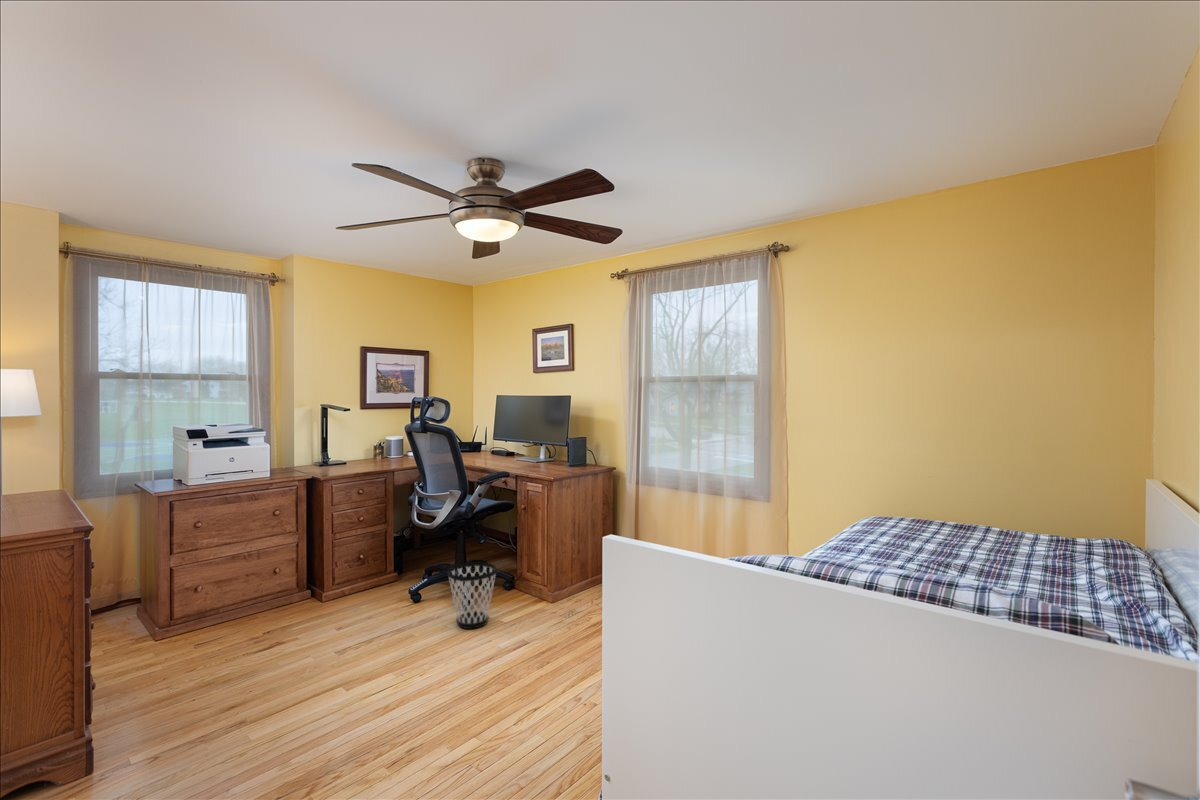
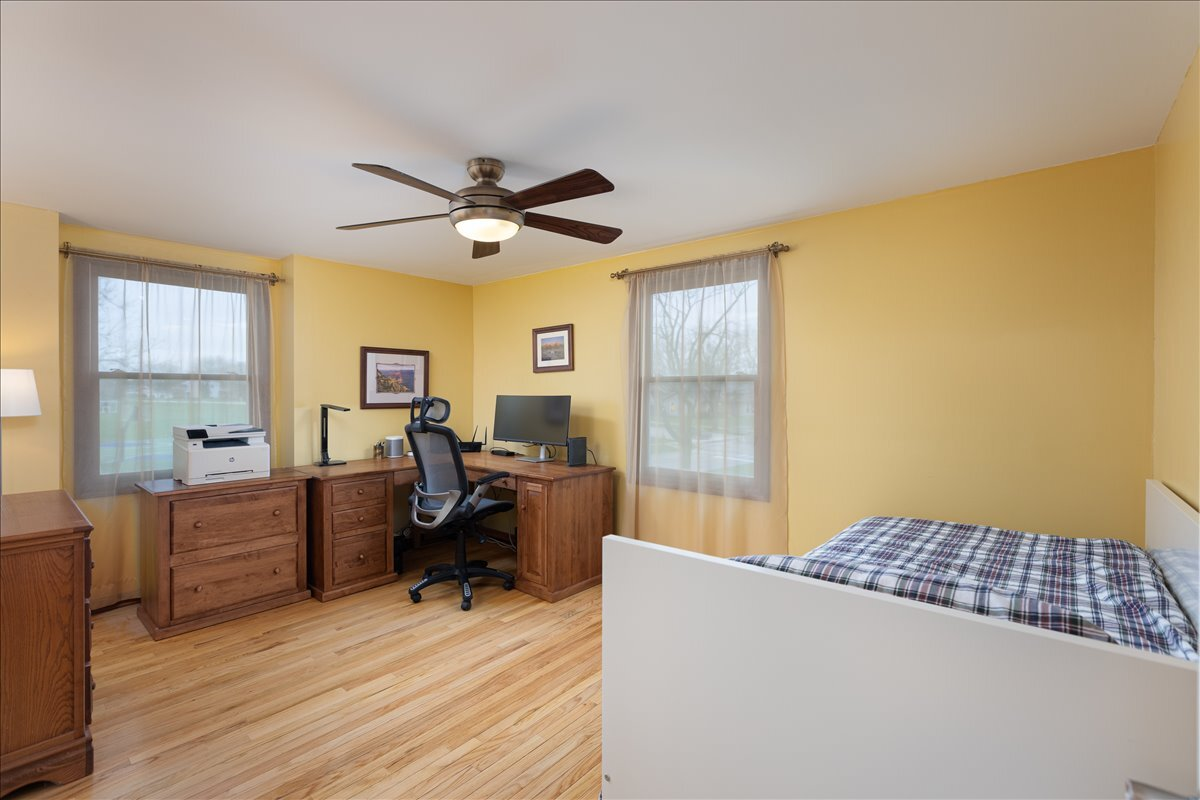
- wastebasket (470, 596)
